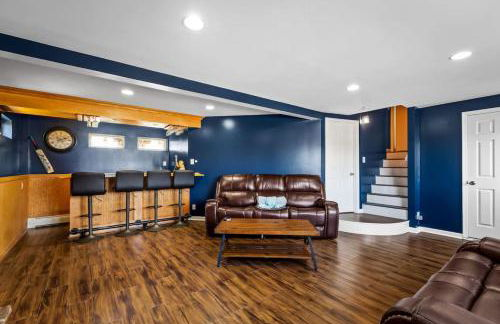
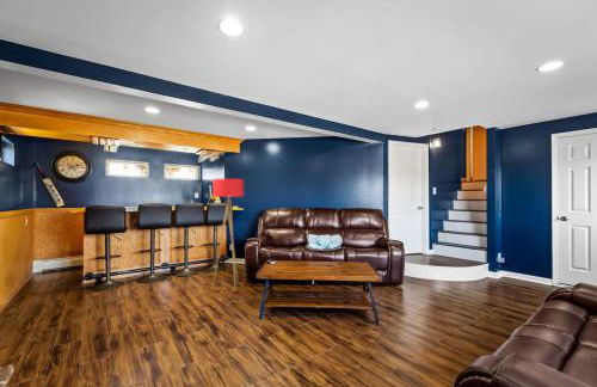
+ floor lamp (229, 231)
